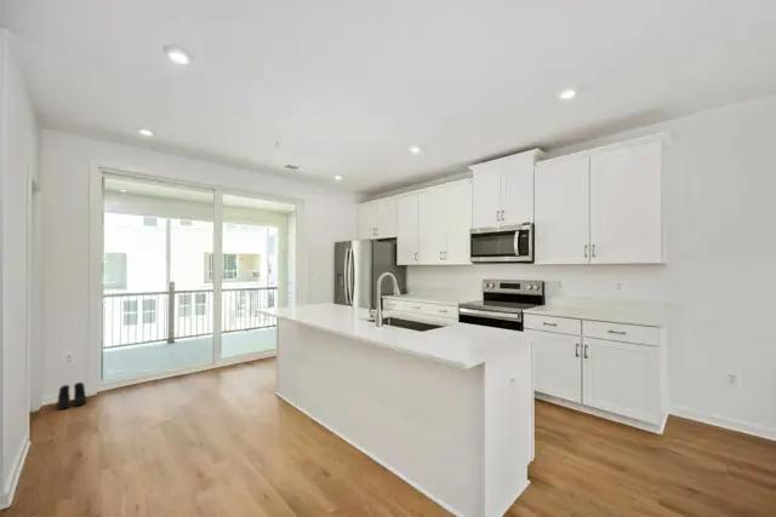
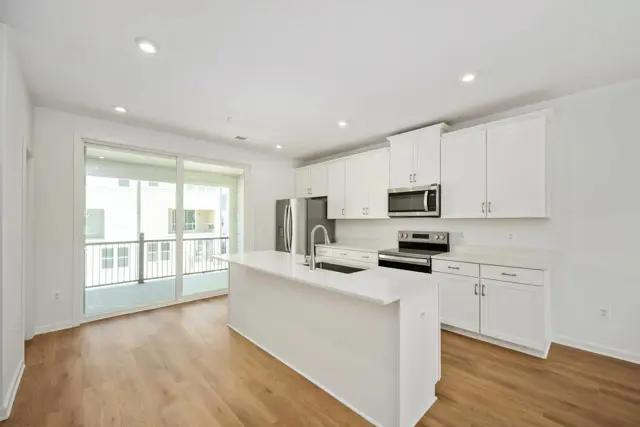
- boots (74, 394)
